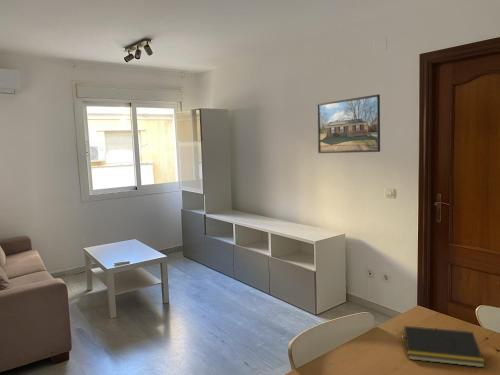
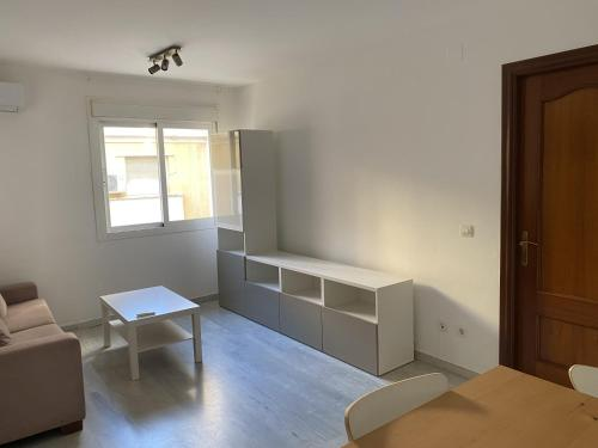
- notepad (441, 345)
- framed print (346, 126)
